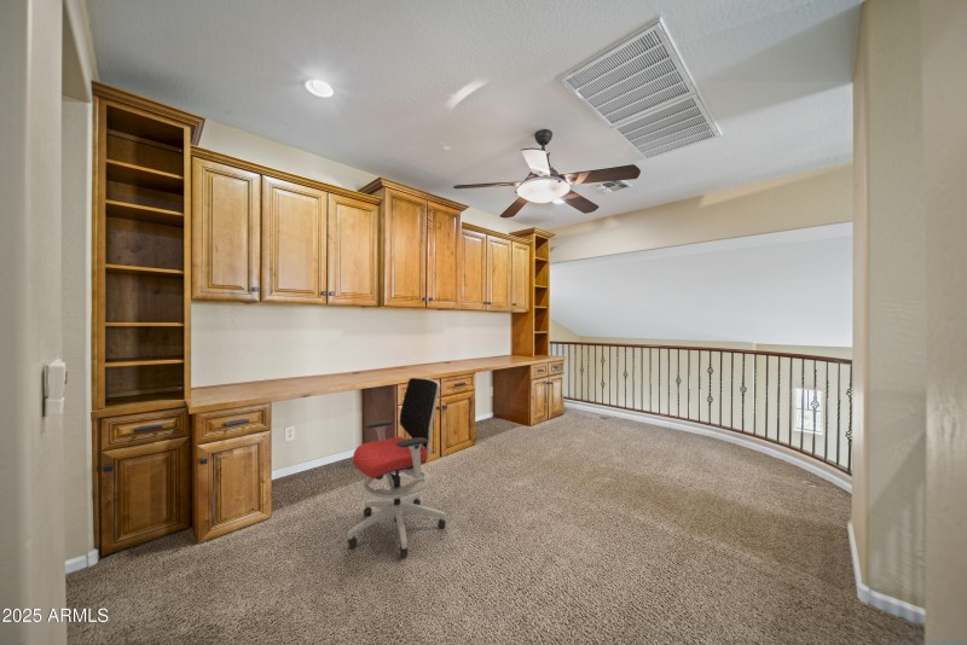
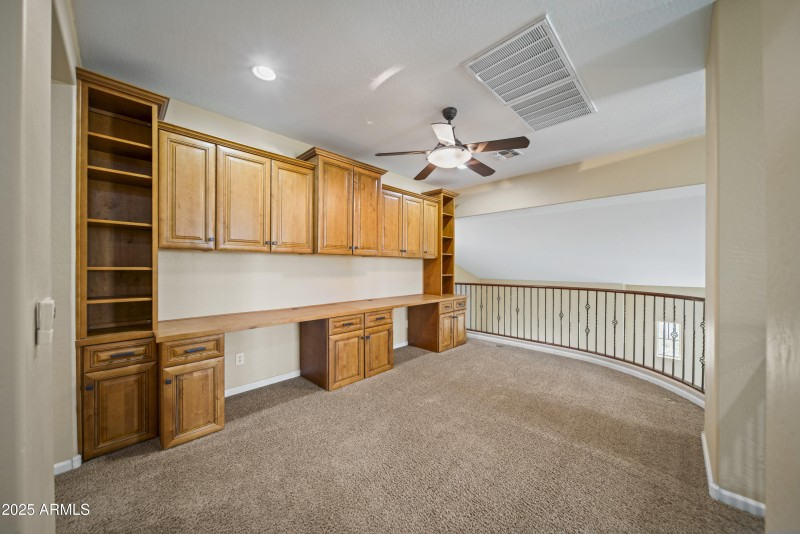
- office chair (393, 457)
